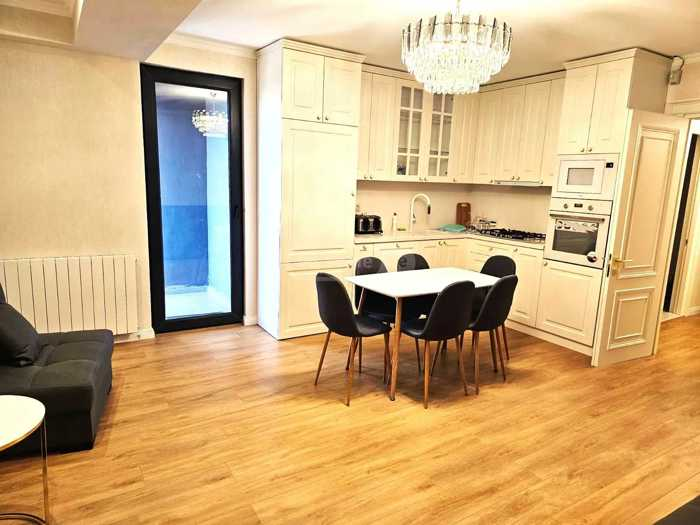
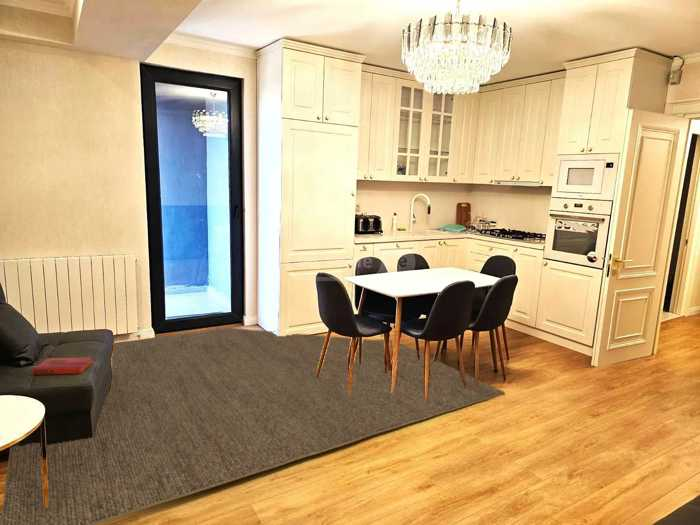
+ rug (251, 372)
+ hardback book (63, 365)
